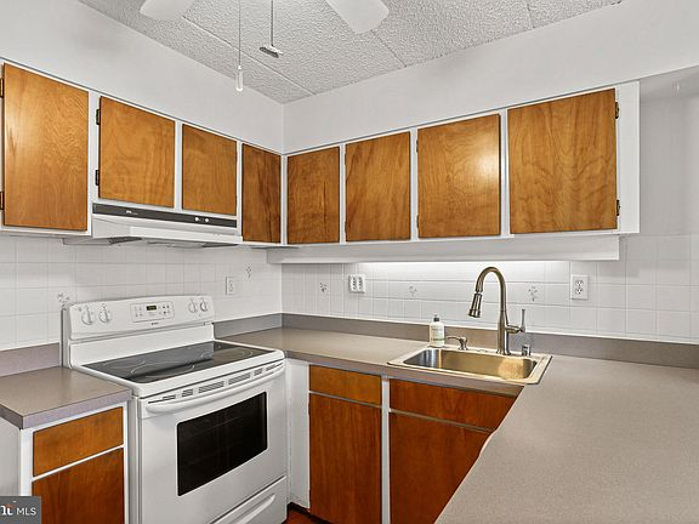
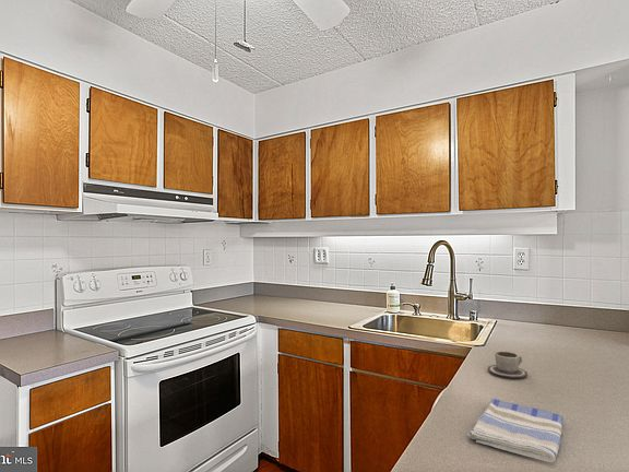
+ cup (507, 363)
+ dish towel (518, 425)
